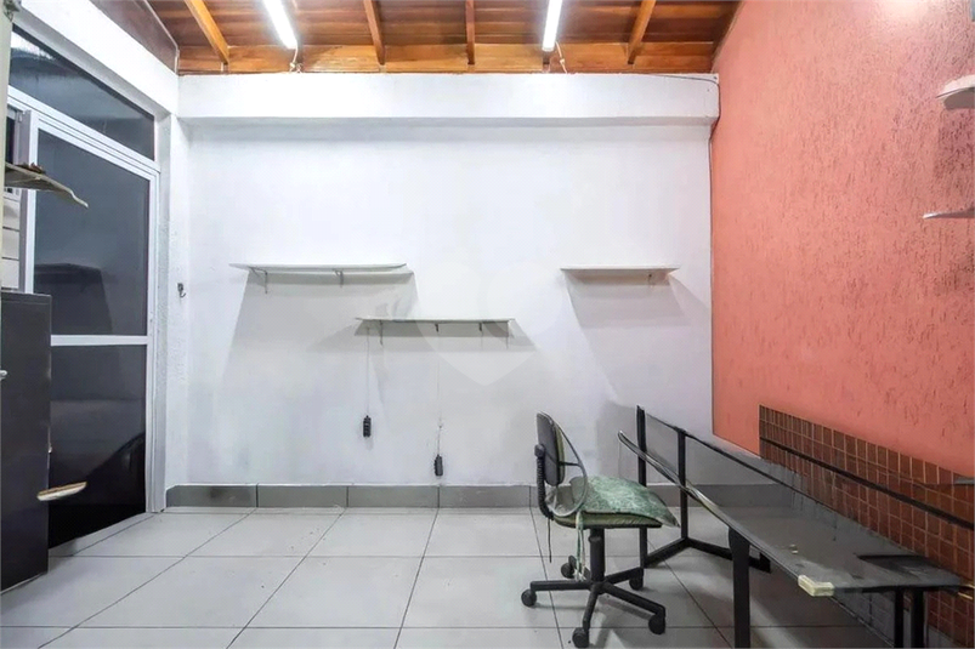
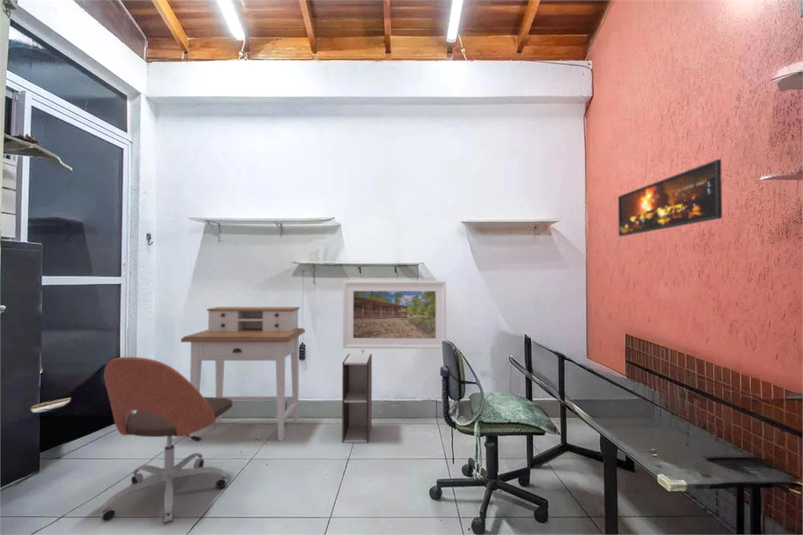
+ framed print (394, 314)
+ shelf (357, 395)
+ desk (247, 360)
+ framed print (660, 205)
+ office chair (169, 419)
